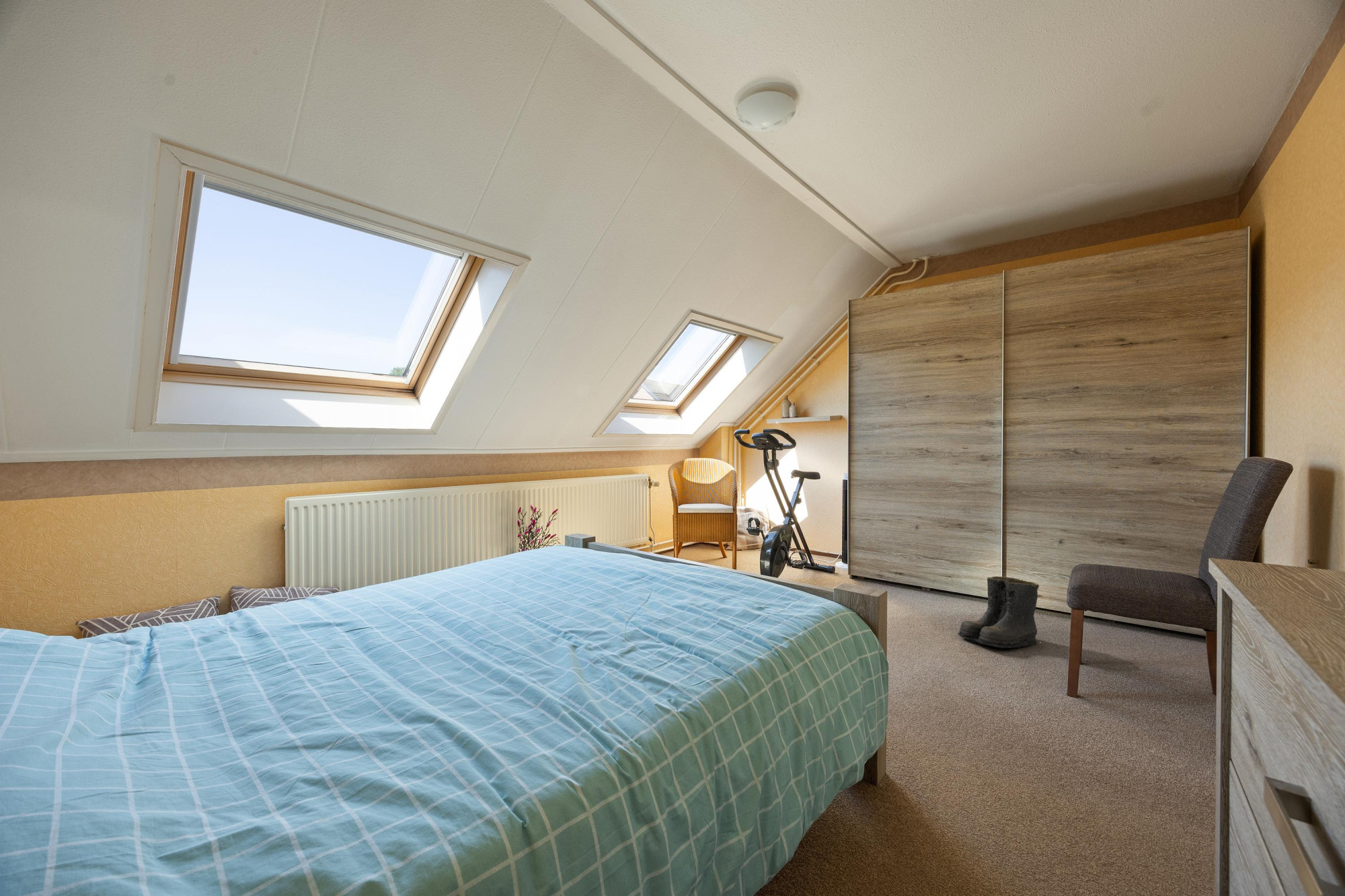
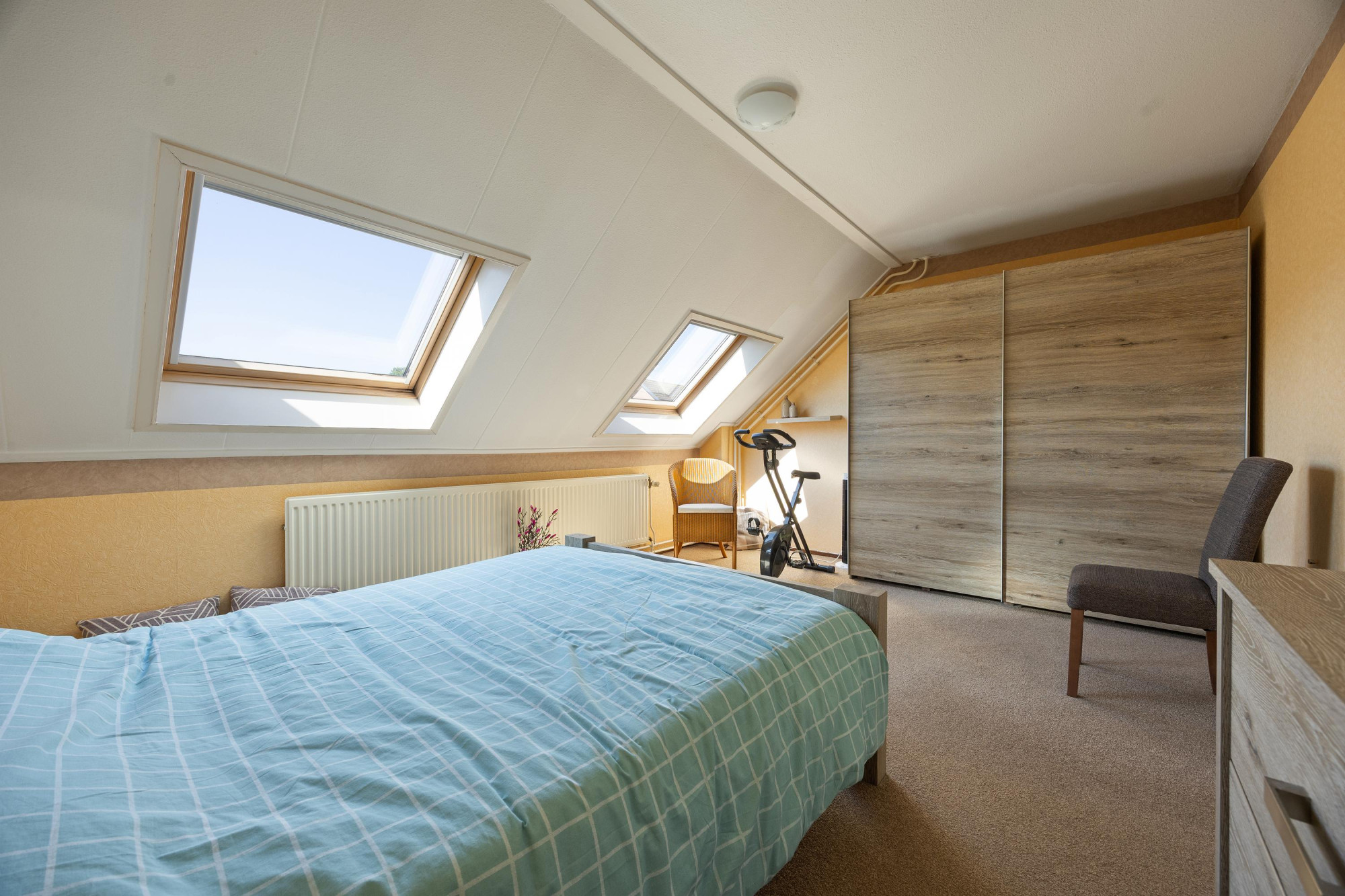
- boots (999, 609)
